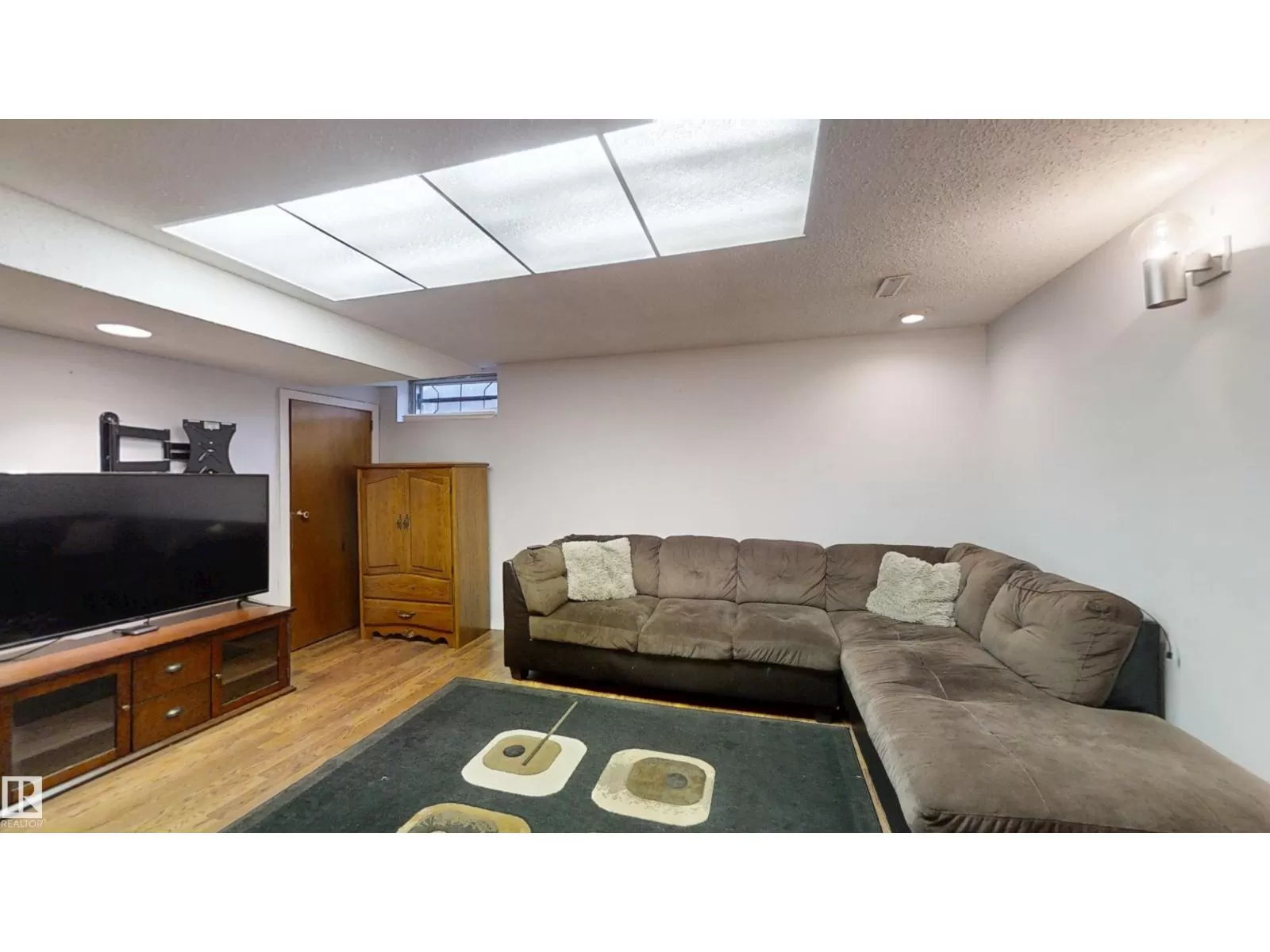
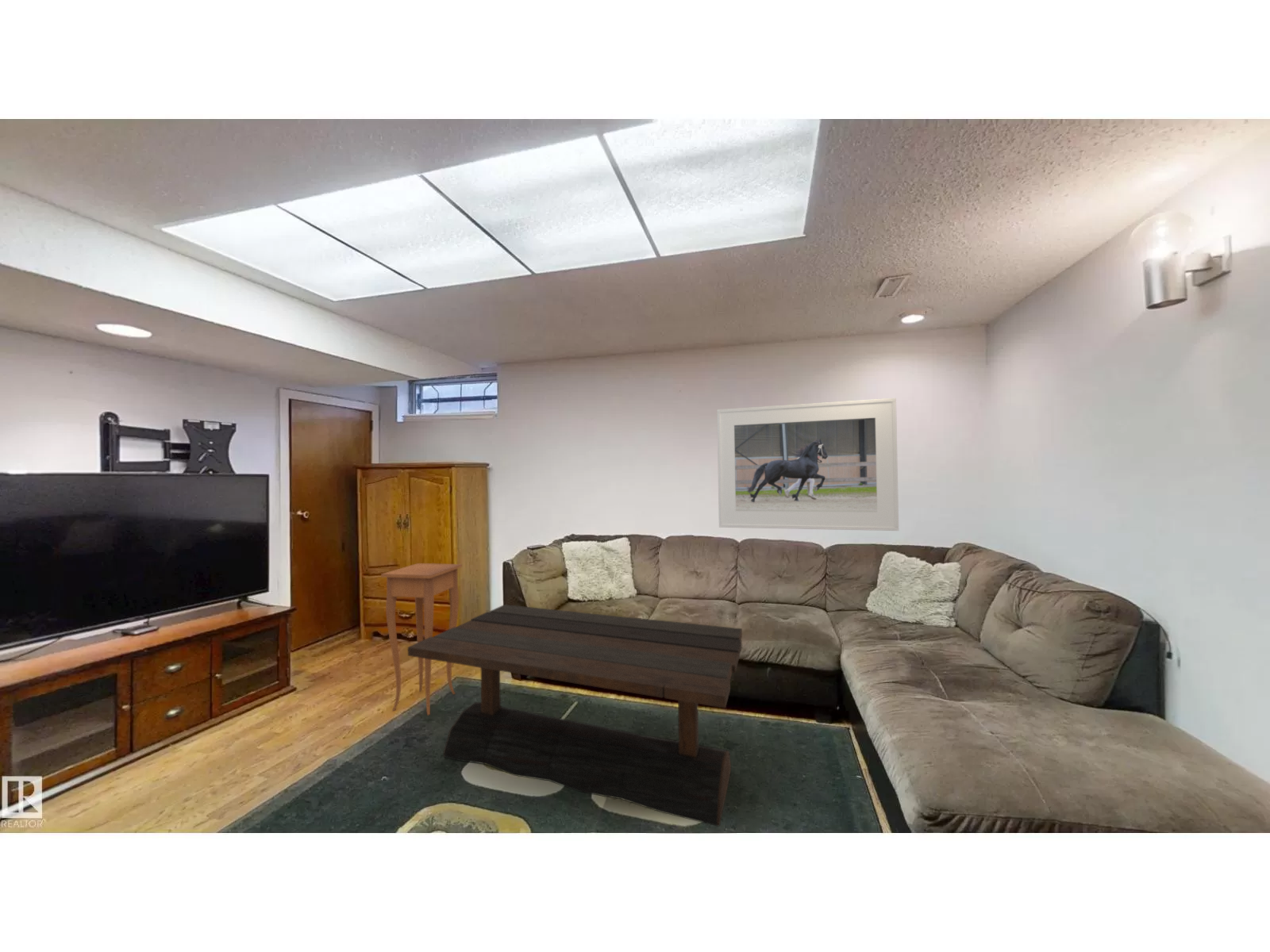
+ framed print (802, 466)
+ coffee table (585, 685)
+ side table (425, 635)
